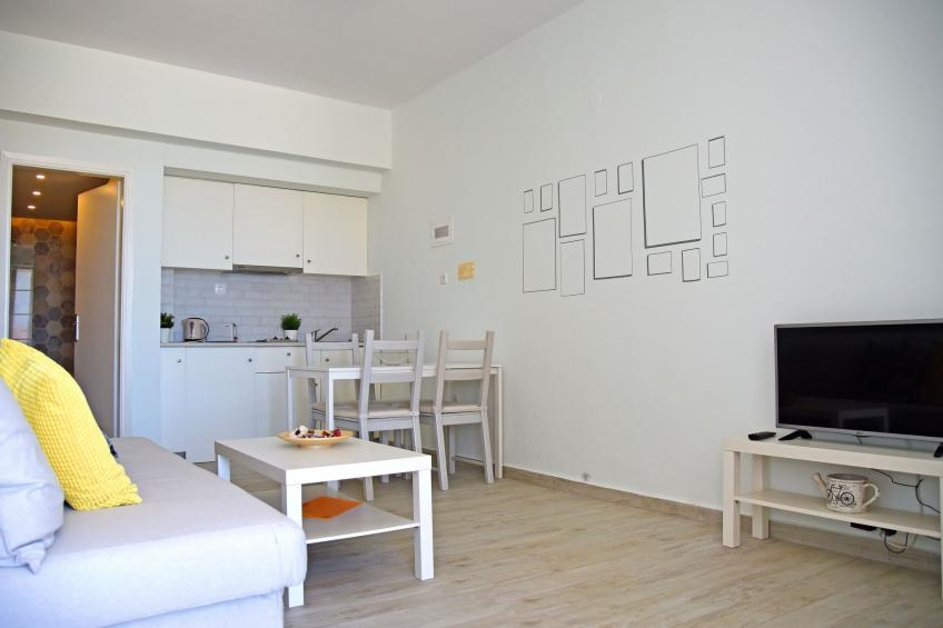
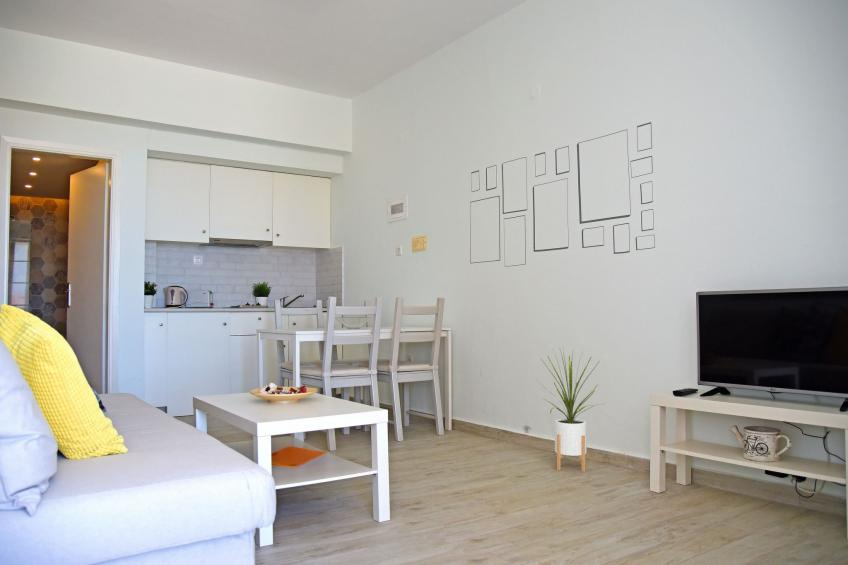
+ house plant (572, 406)
